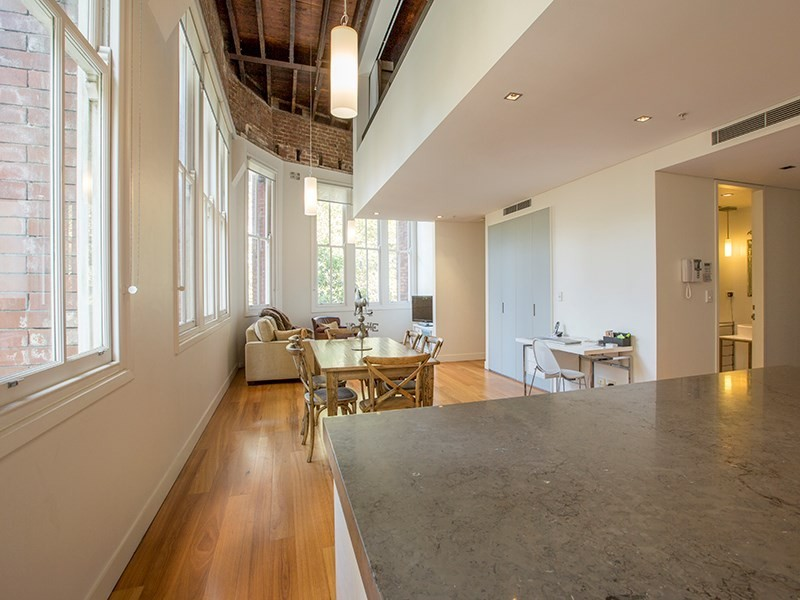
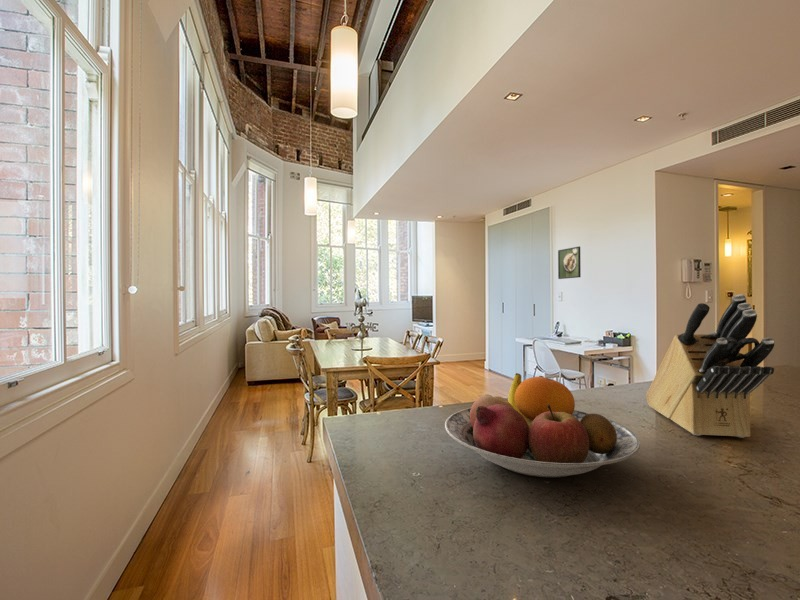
+ fruit bowl (535, 419)
+ knife block (699, 360)
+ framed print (568, 263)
